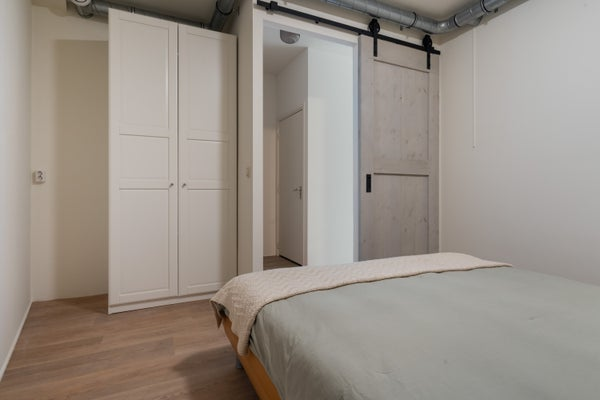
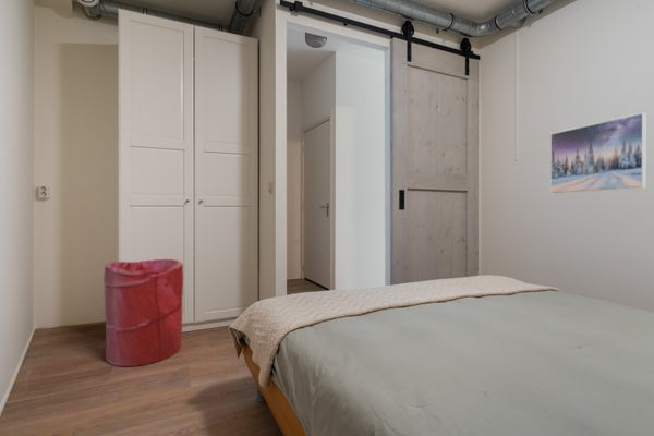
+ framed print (592, 158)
+ laundry hamper (145, 306)
